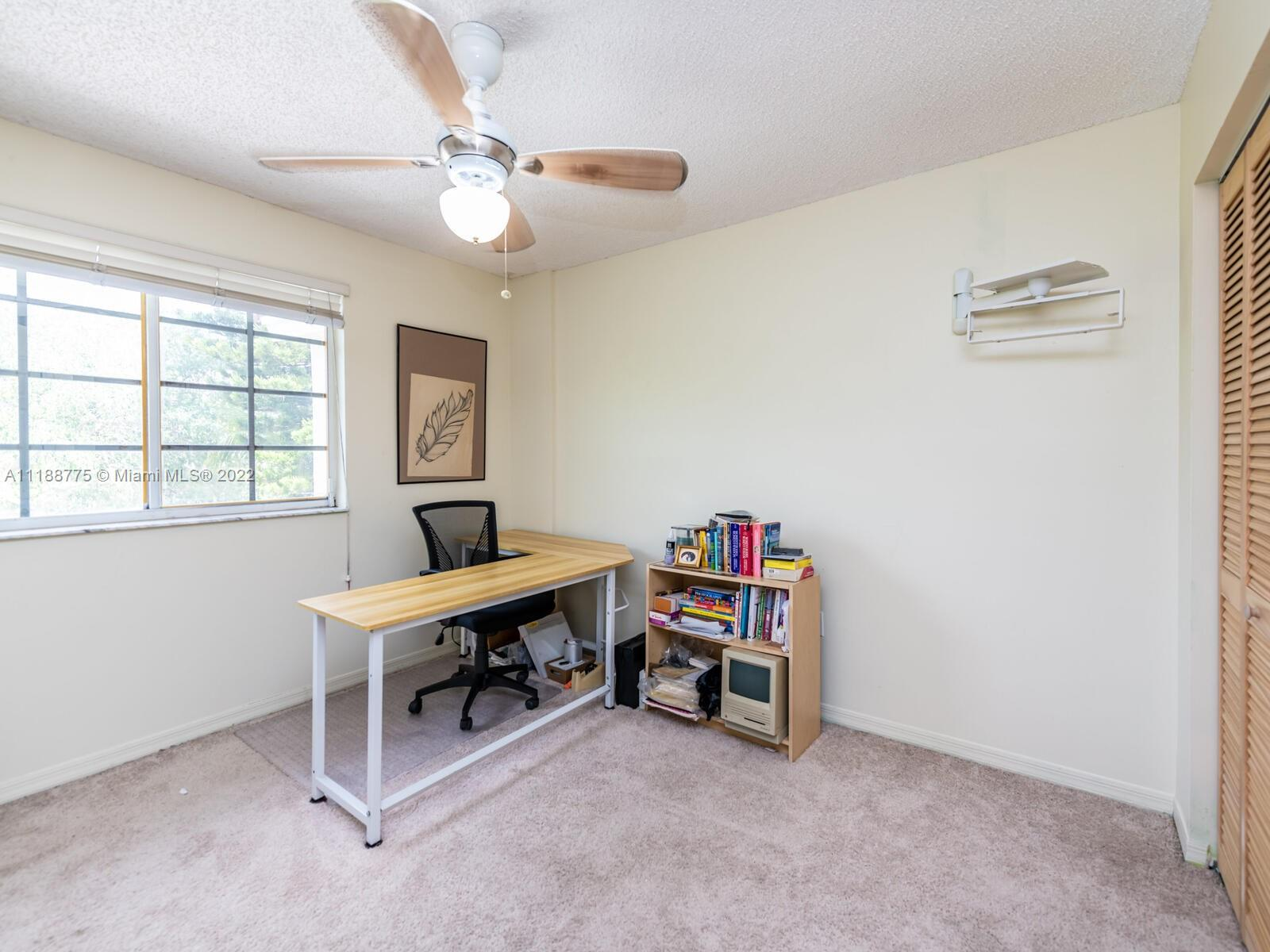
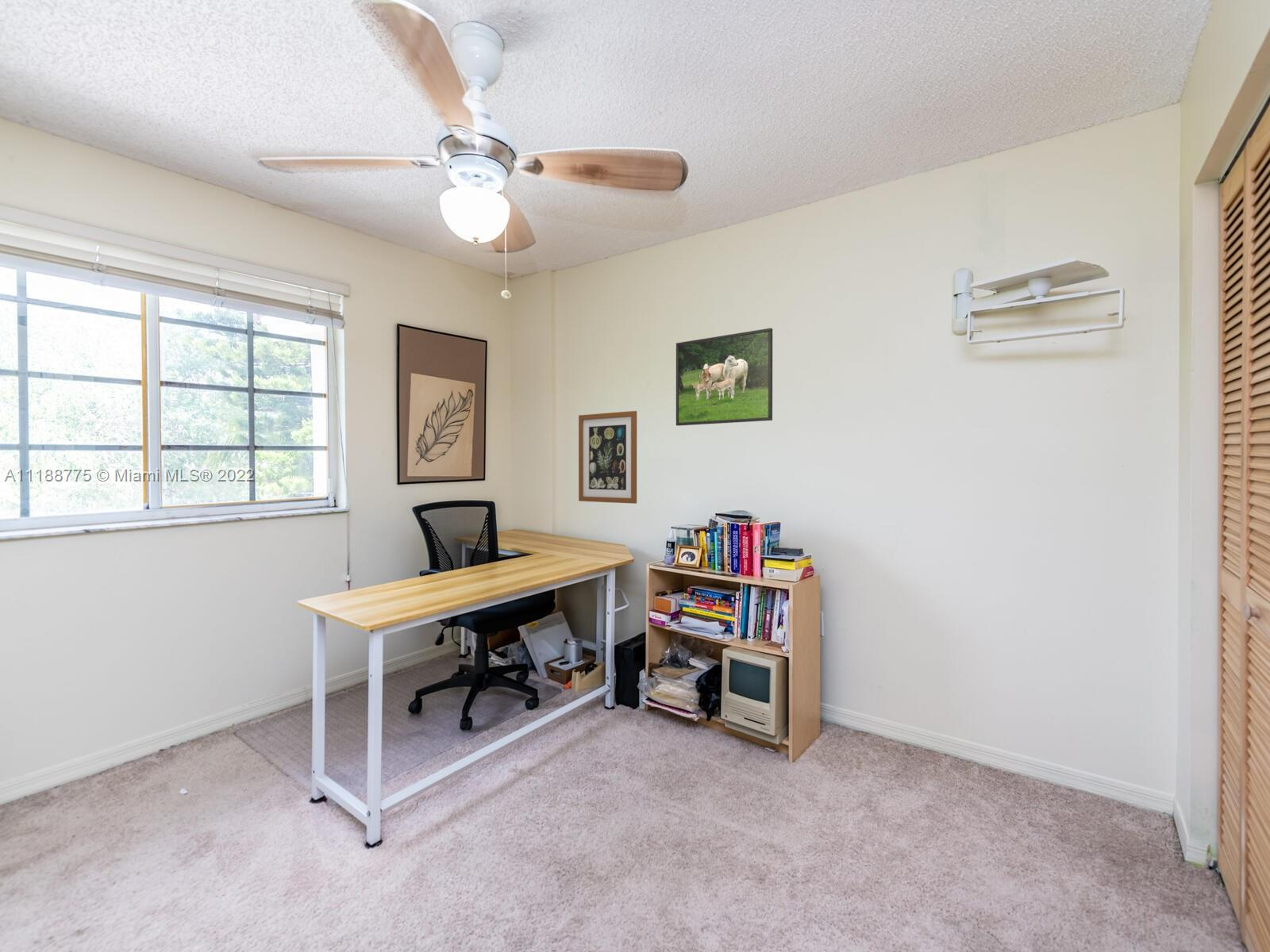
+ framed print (722, 379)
+ wall art (606, 458)
